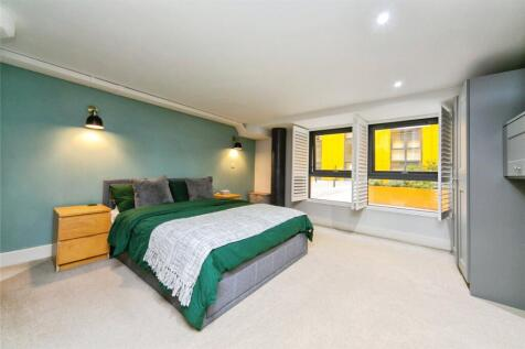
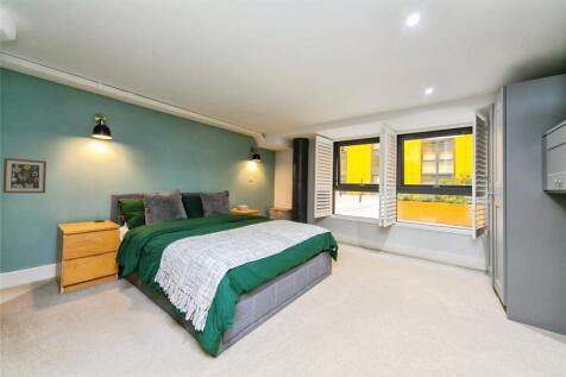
+ wall art (25, 176)
